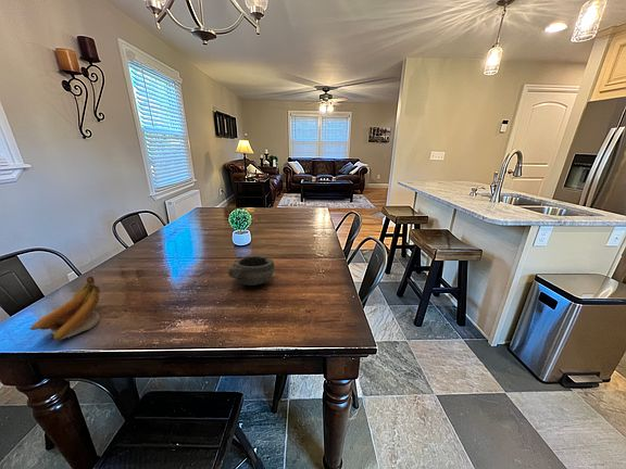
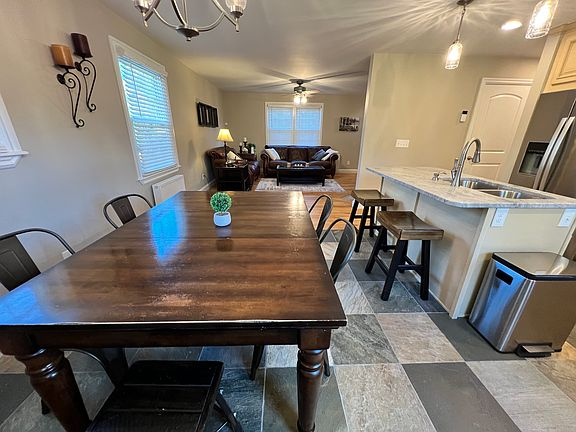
- banana (70, 307)
- bowl (250, 271)
